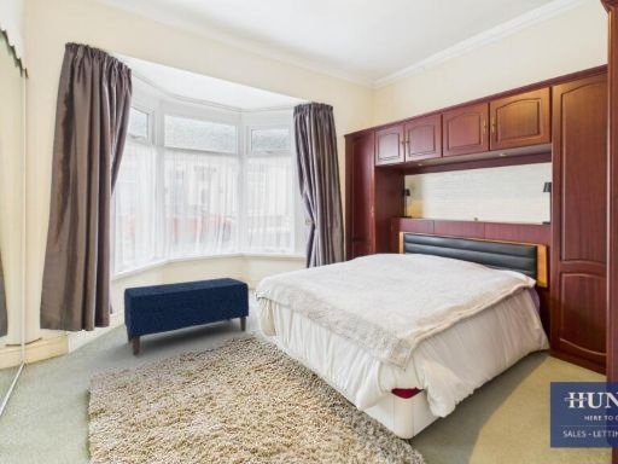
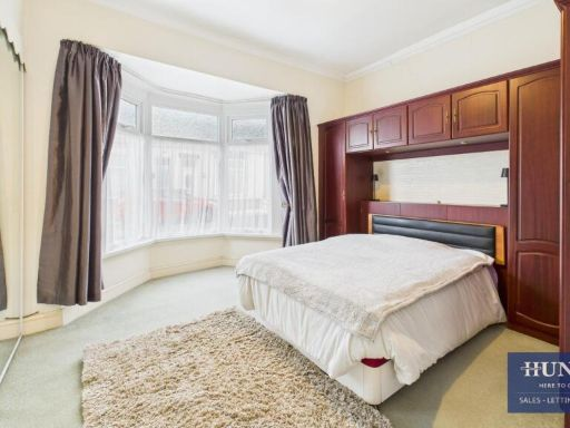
- bench (188, 311)
